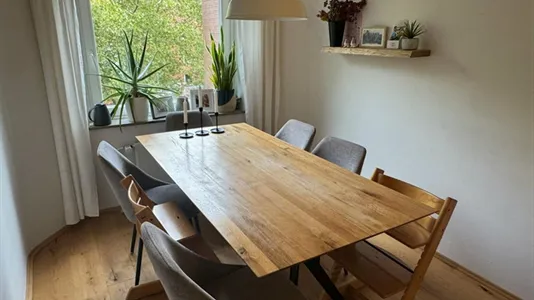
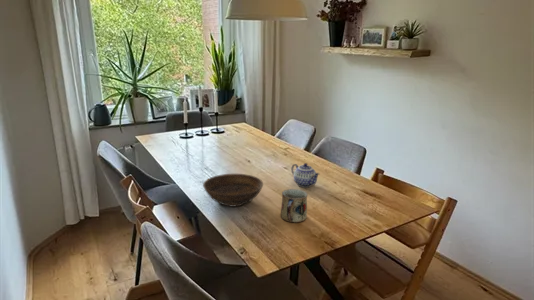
+ mug (294, 205)
+ bowl (233, 192)
+ teapot (305, 174)
